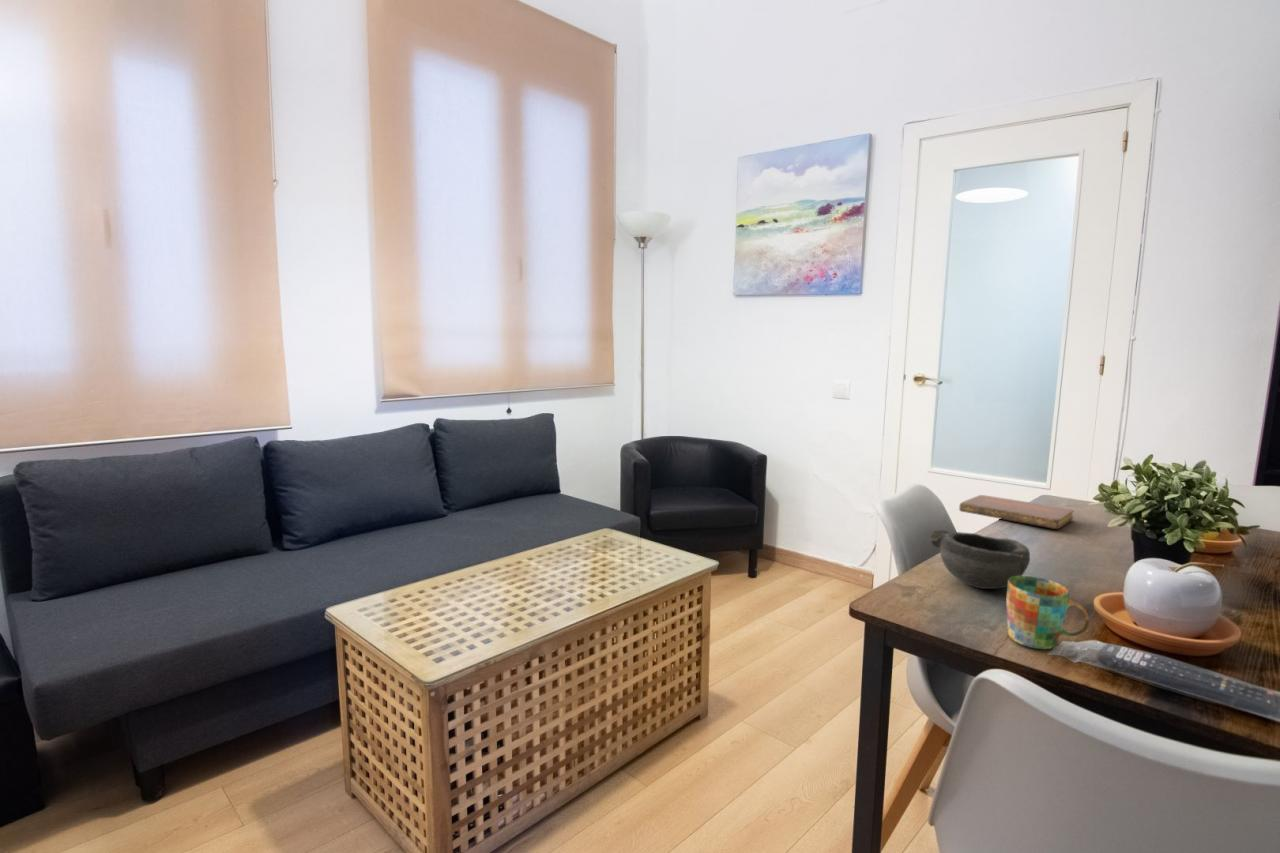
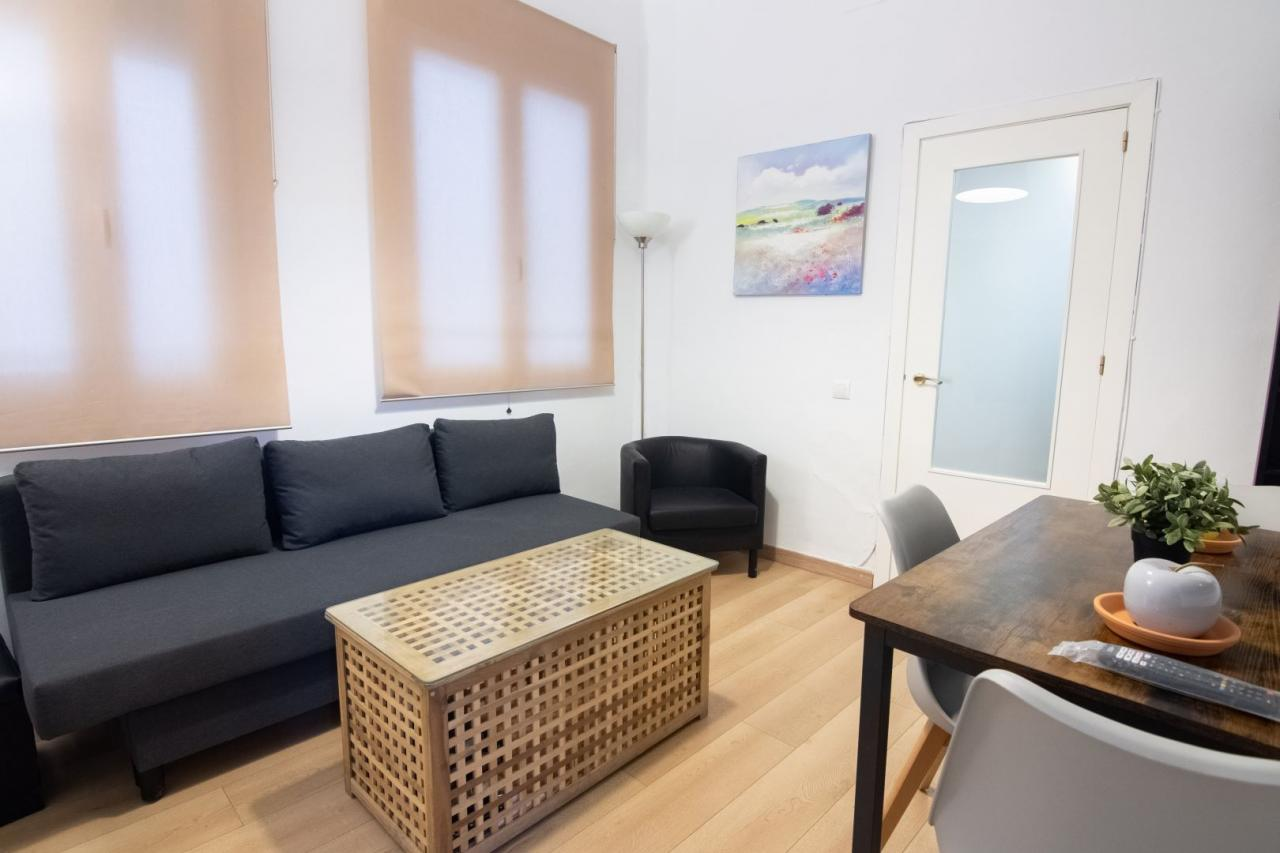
- bowl (978, 559)
- notebook (1016, 510)
- mug (1046, 614)
